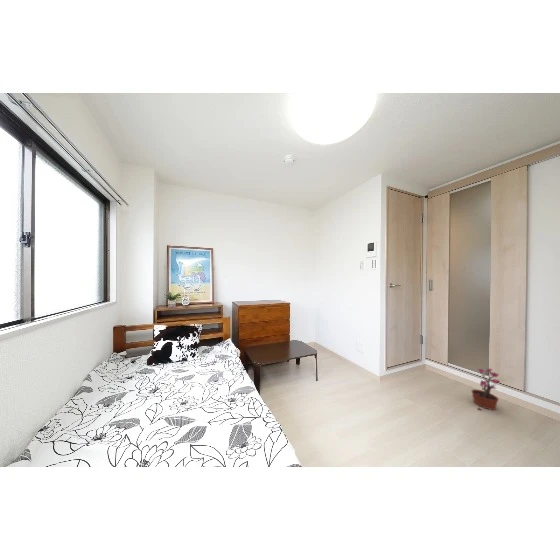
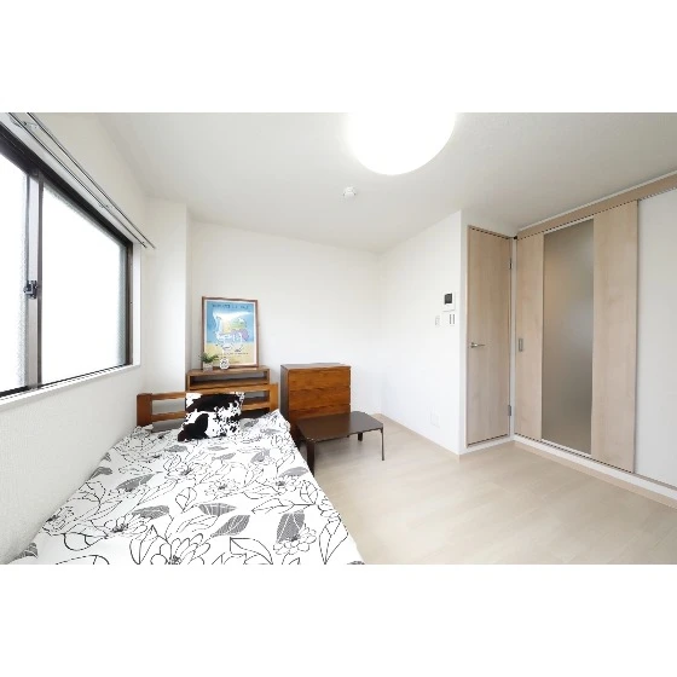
- potted plant (481, 384)
